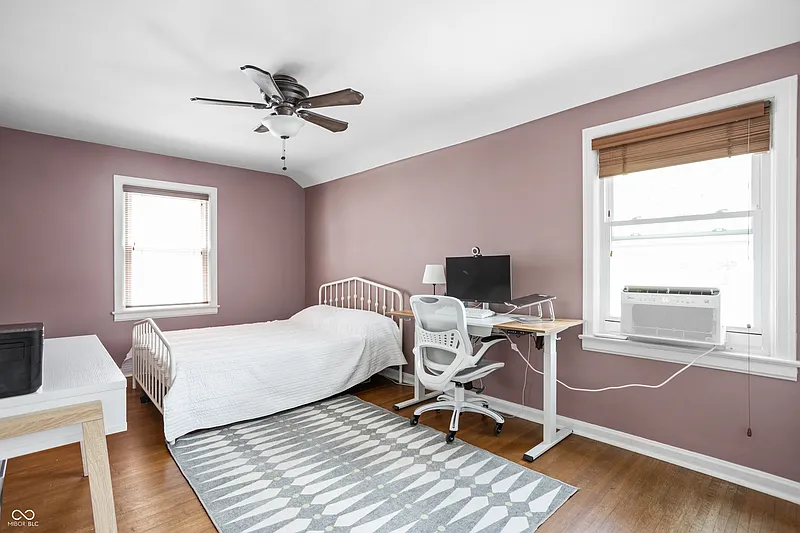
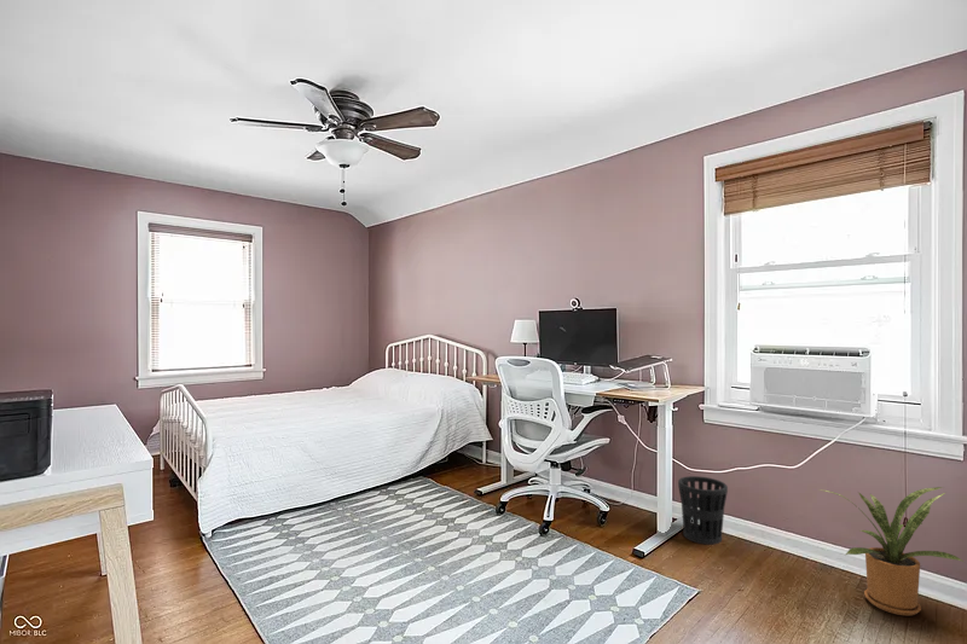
+ house plant (890, 540)
+ wastebasket (702, 510)
